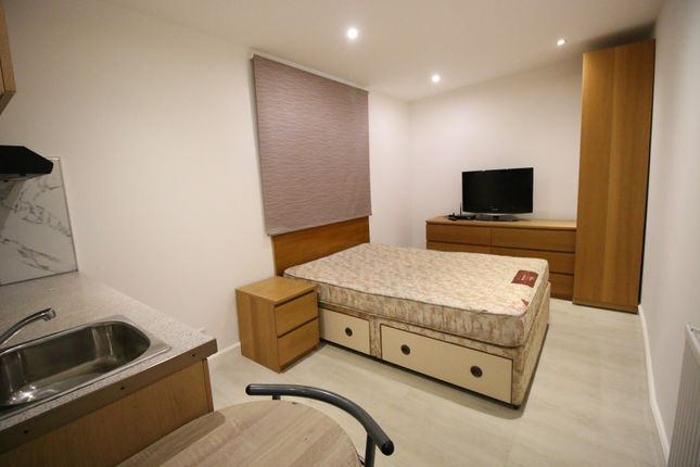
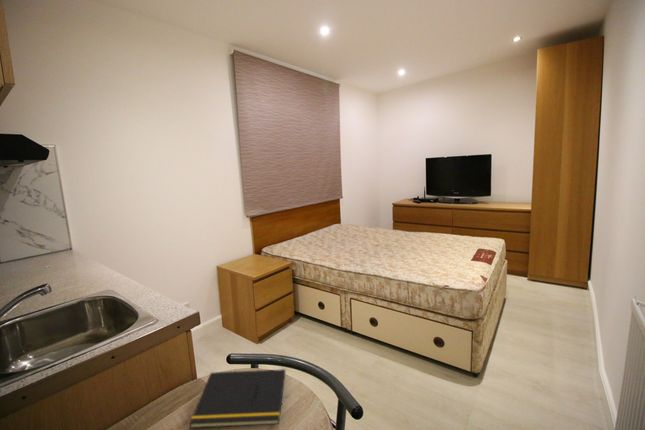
+ notepad (241, 396)
